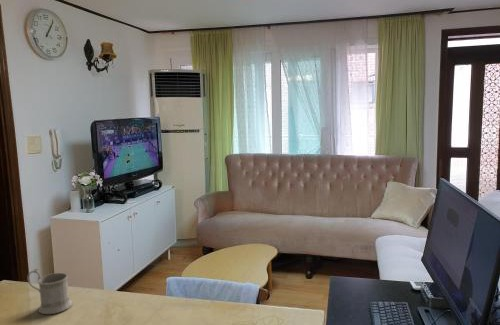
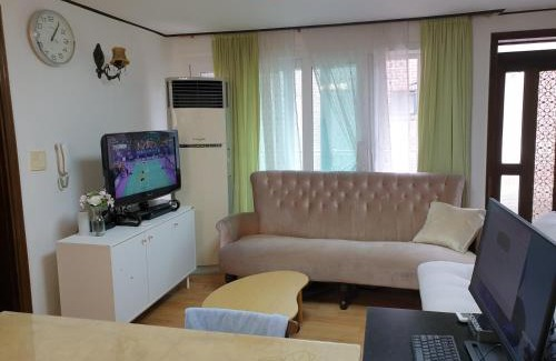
- mug (47, 288)
